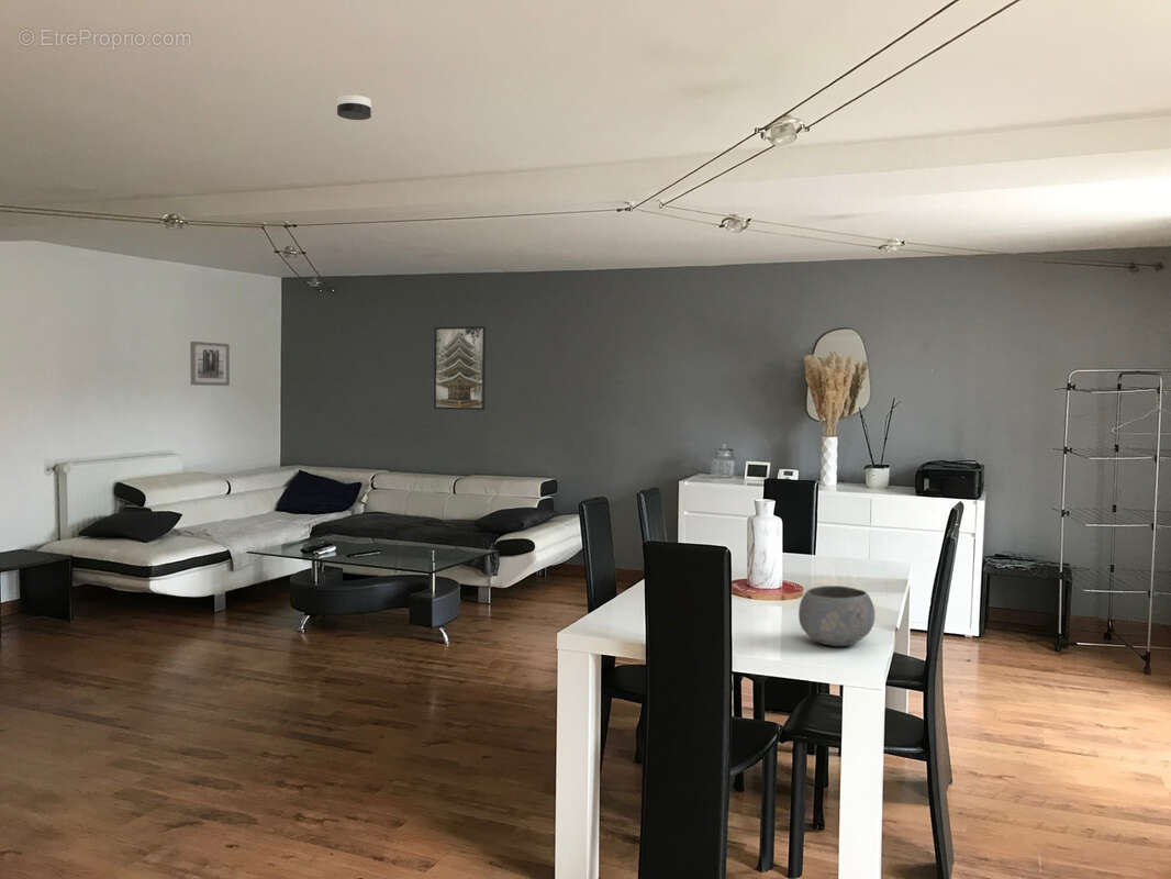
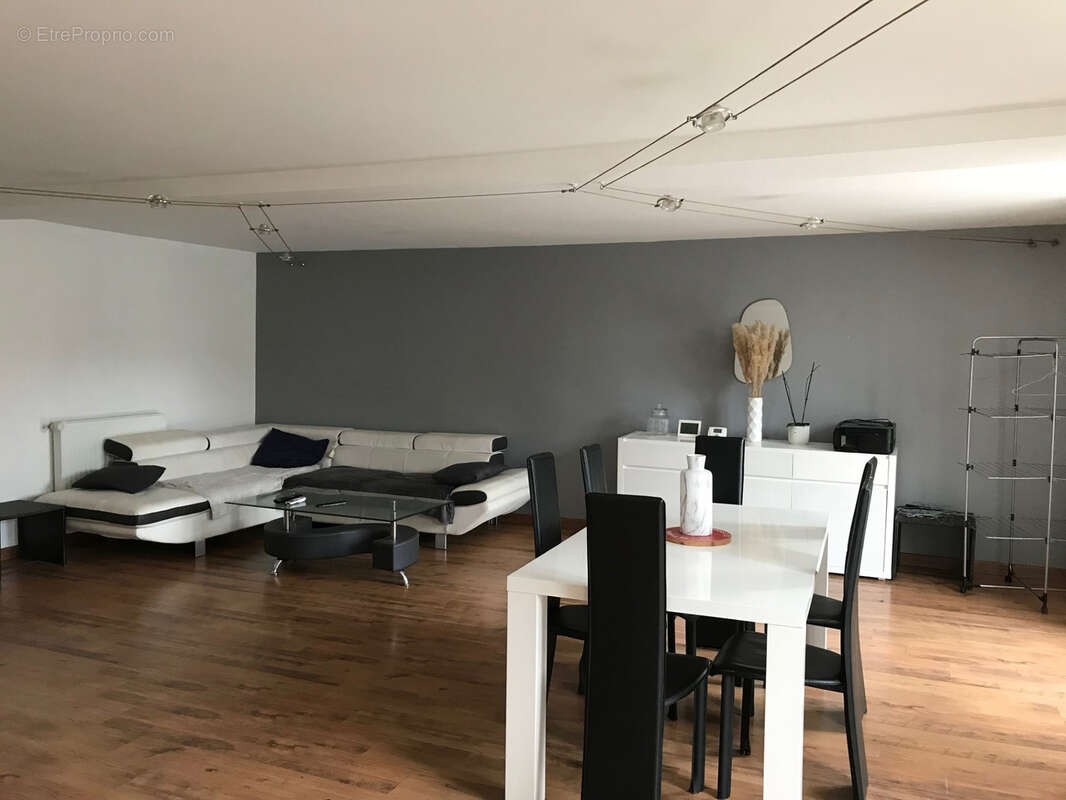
- wall art (210, 364)
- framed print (459, 368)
- smoke detector (354, 107)
- bowl (836, 616)
